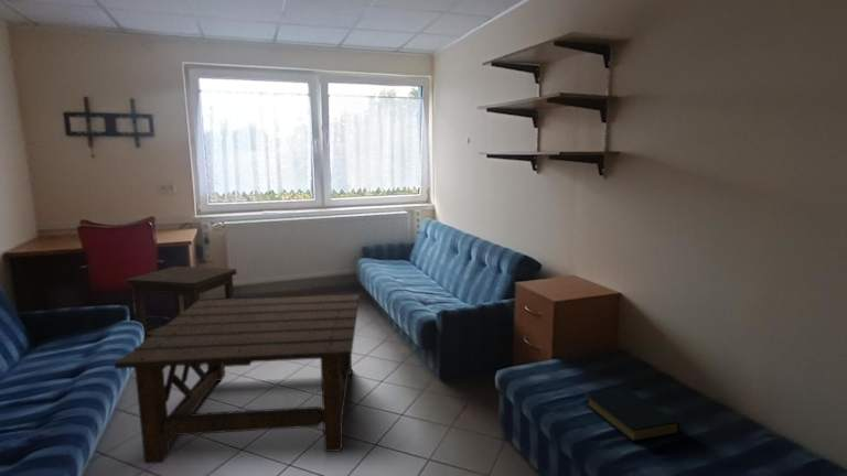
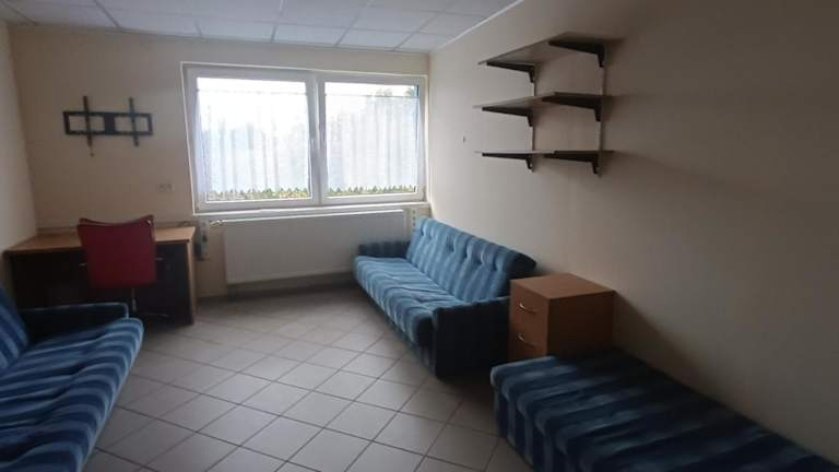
- coffee table (264, 360)
- side table (183, 311)
- hardback book (630, 413)
